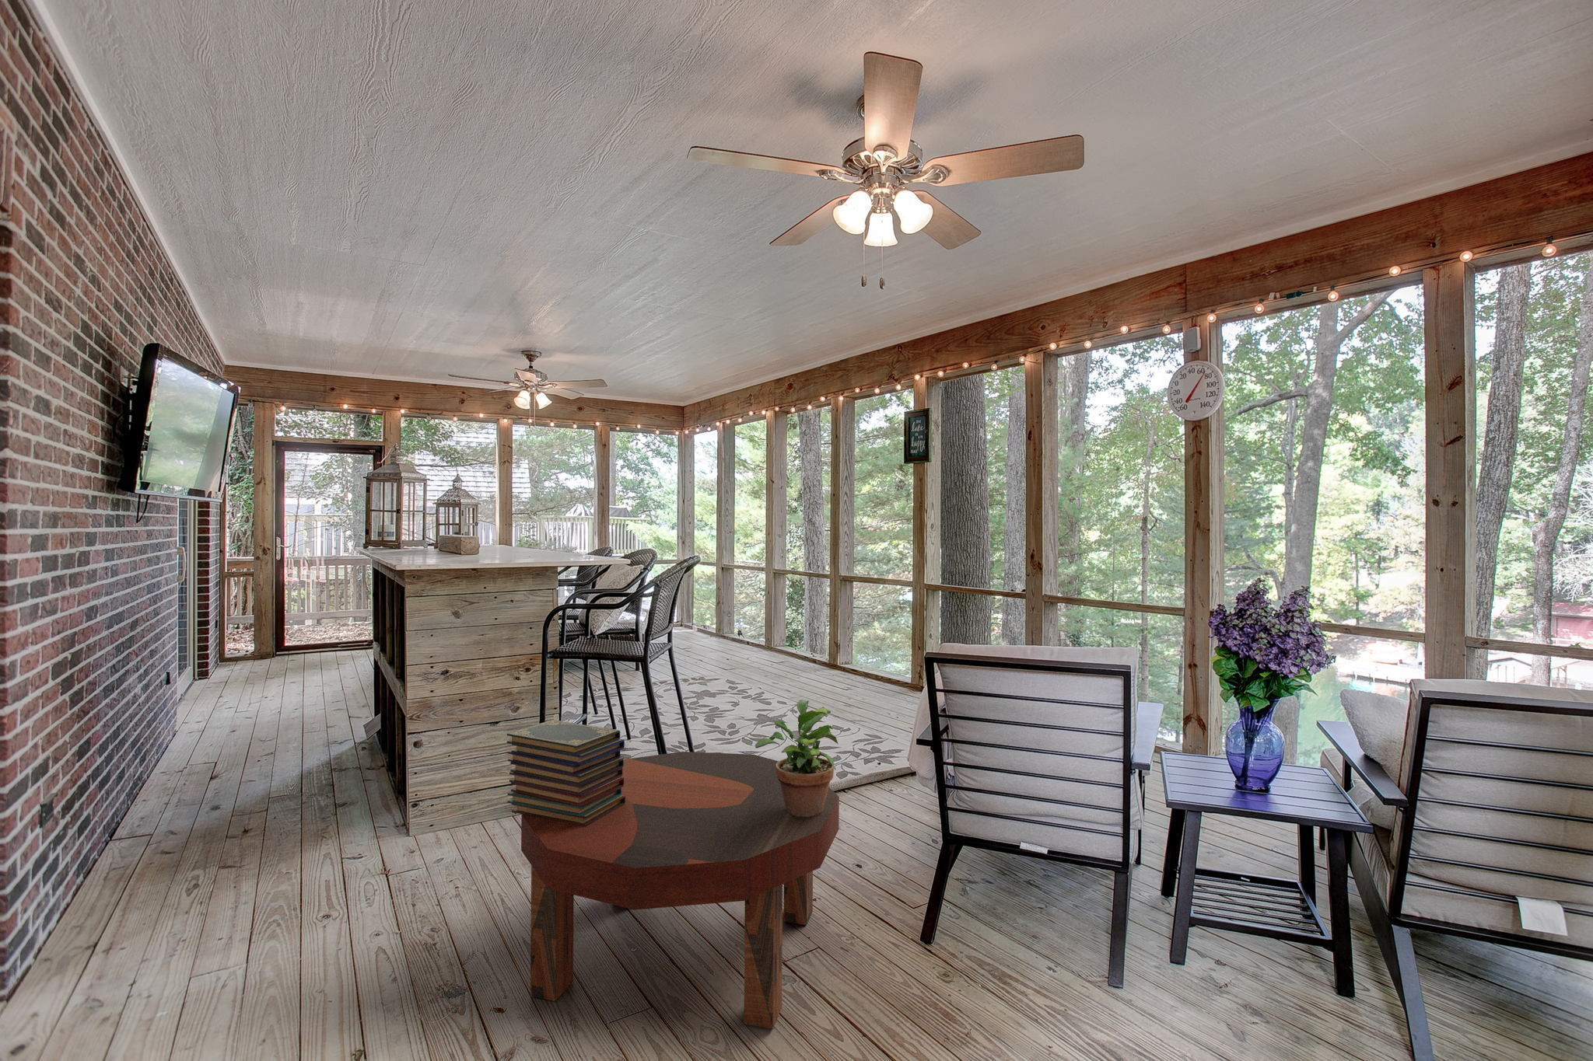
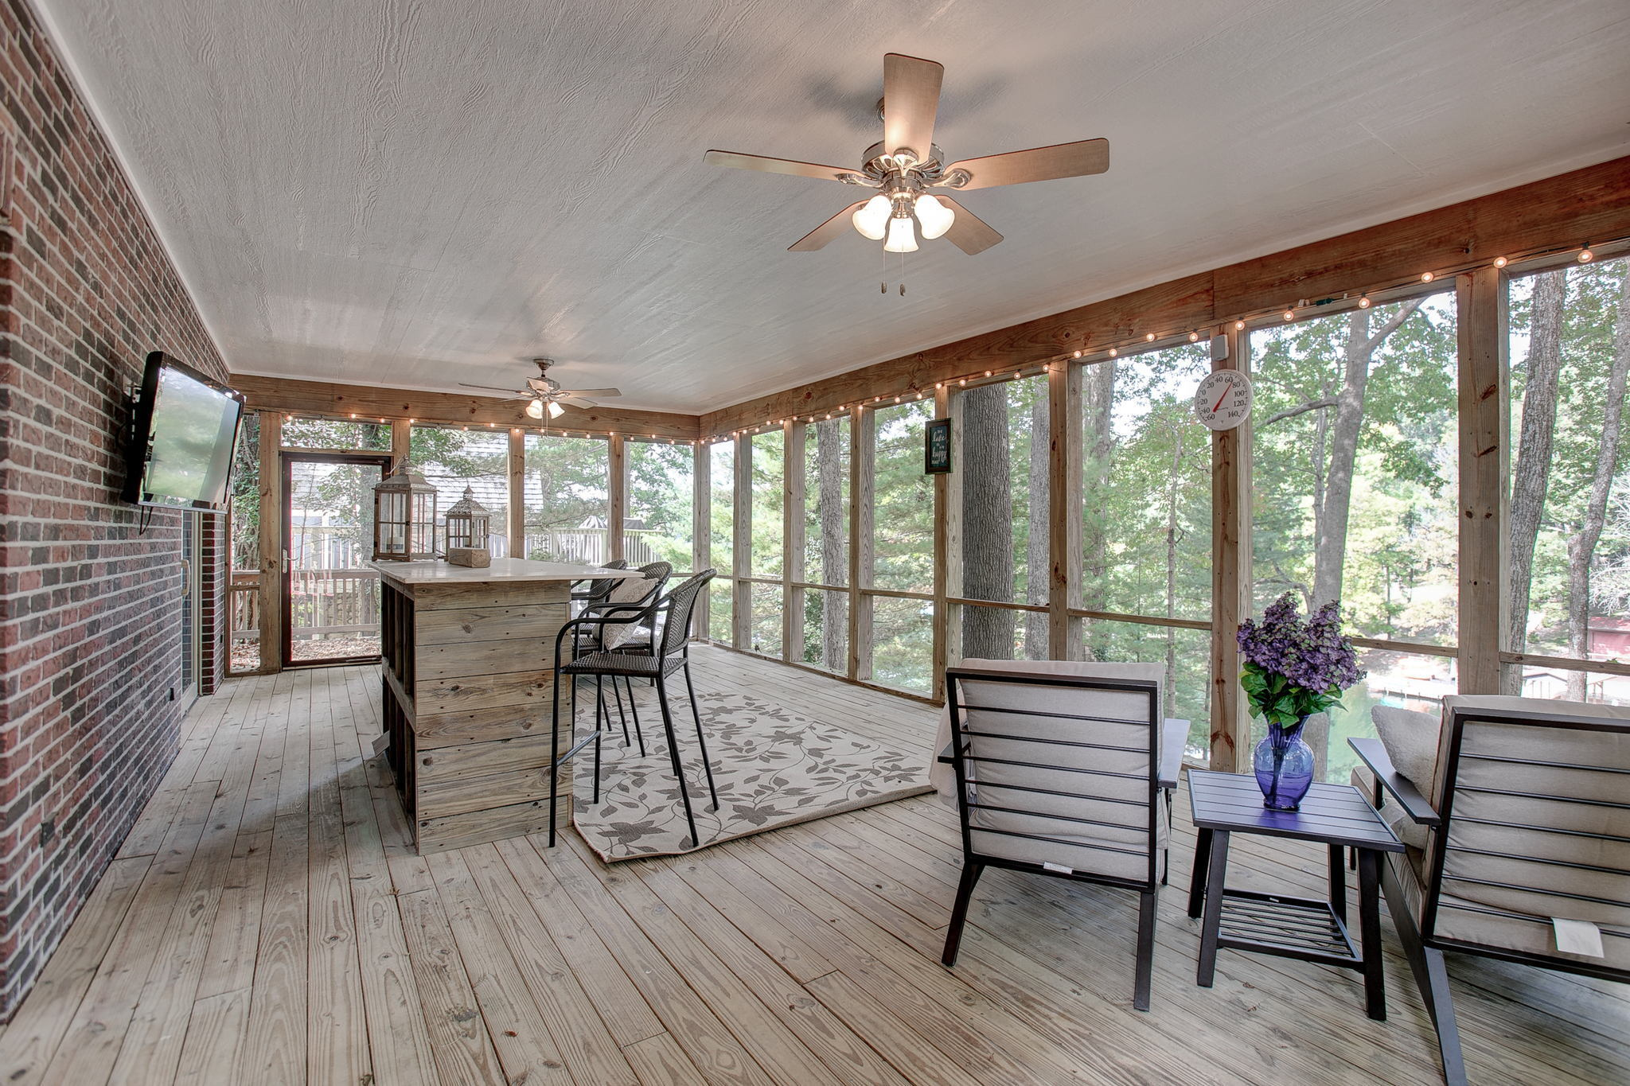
- coffee table (682, 873)
- book stack (565, 769)
- potted plant (798, 753)
